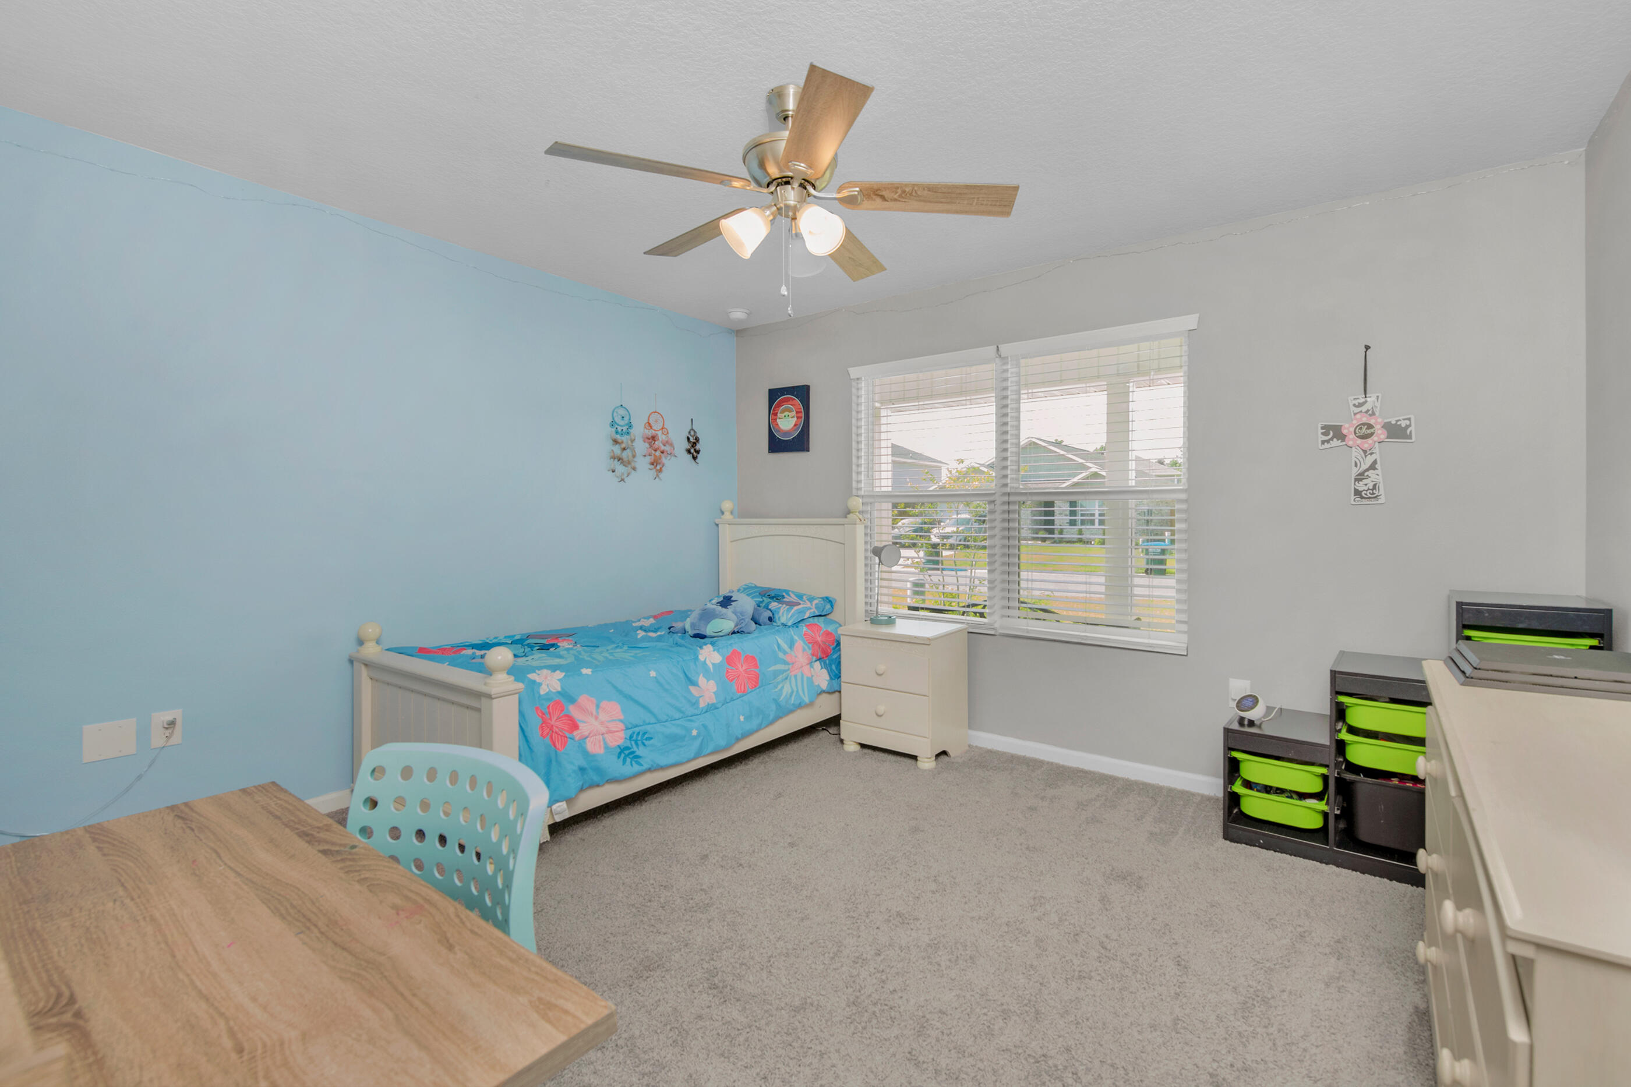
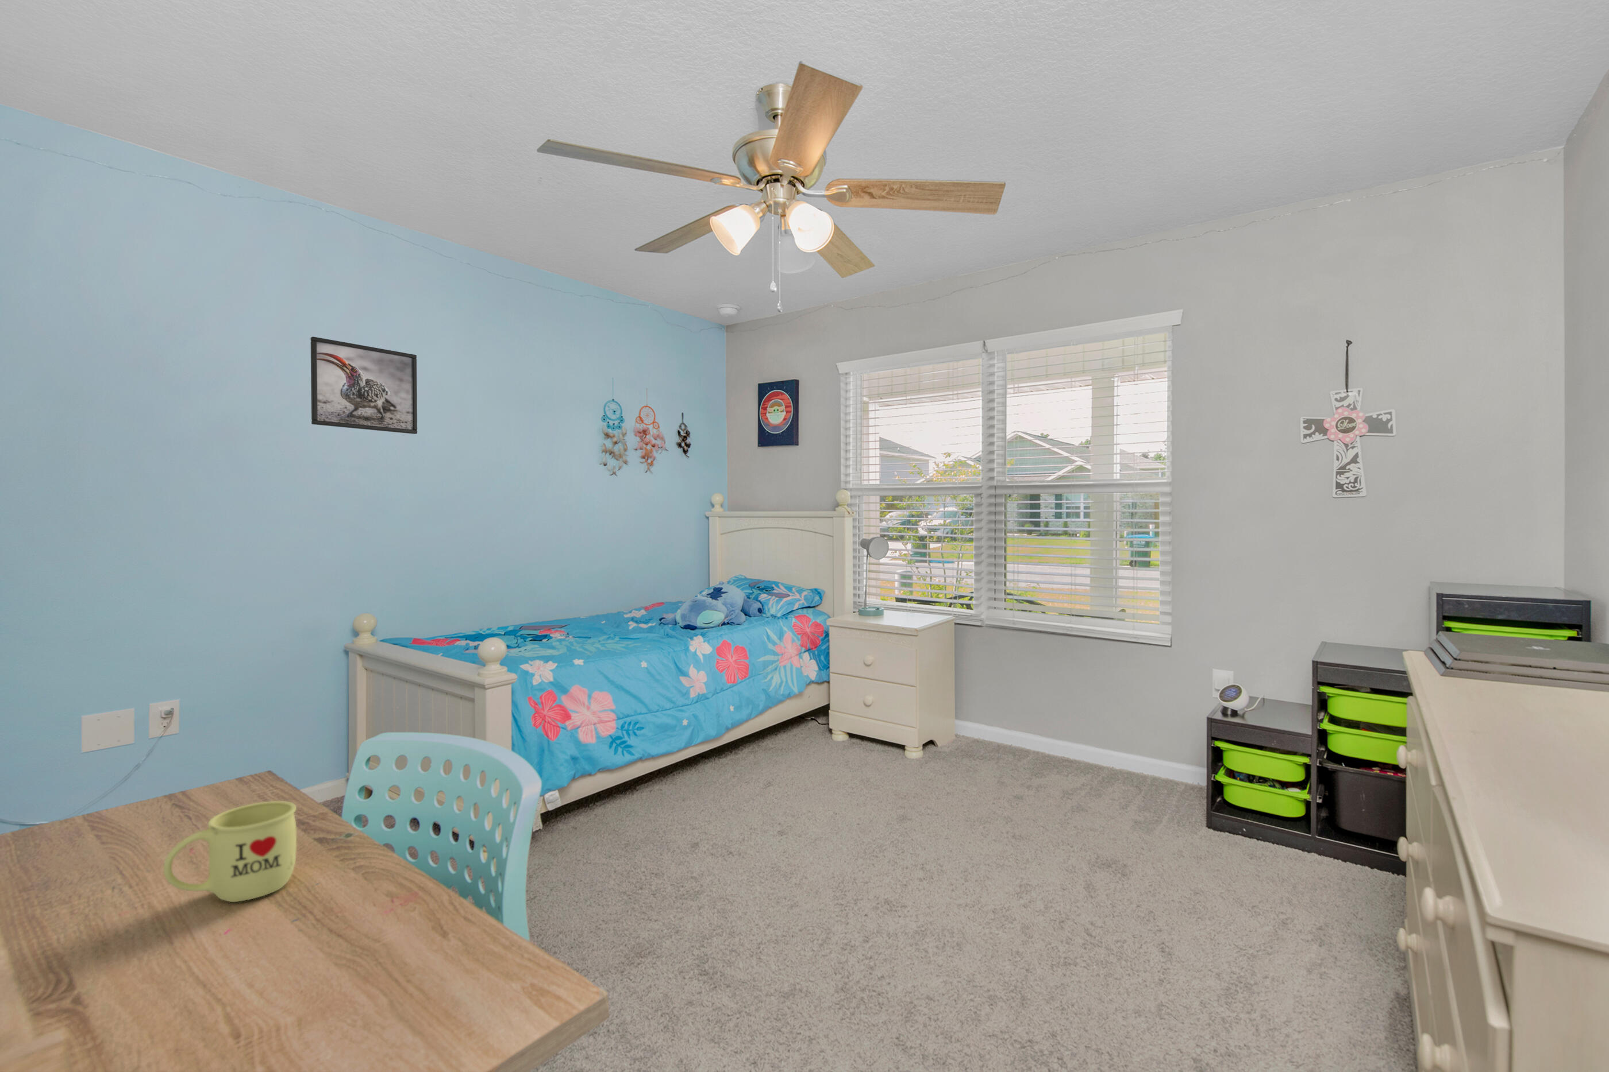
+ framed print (366, 388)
+ mug (233, 857)
